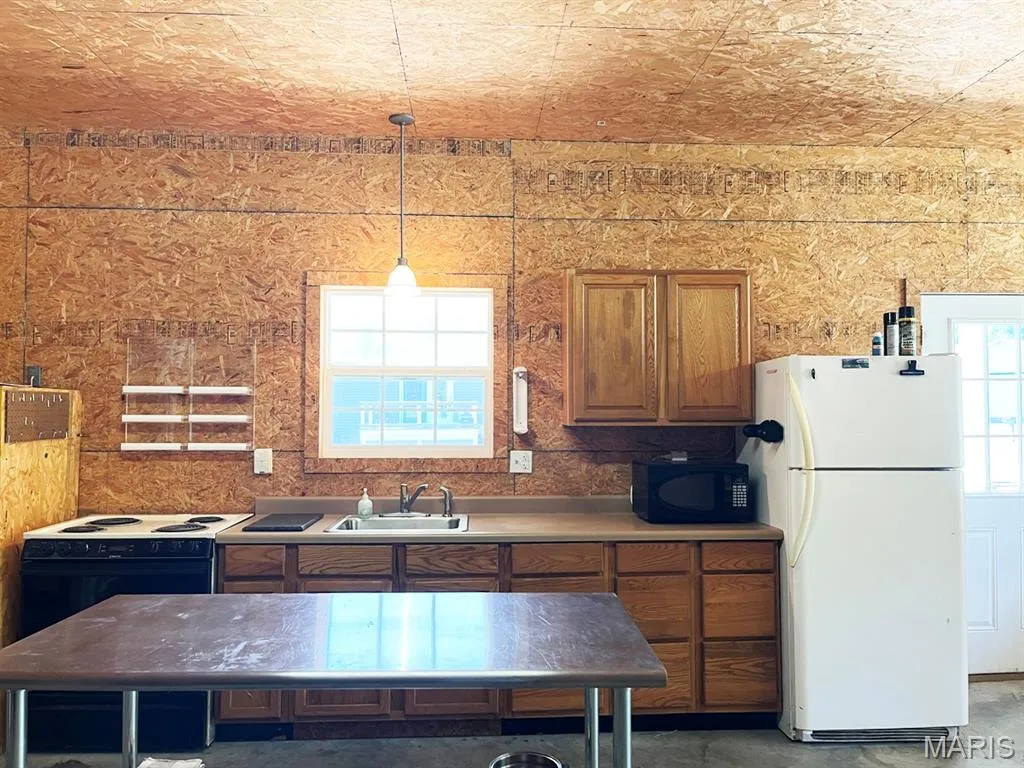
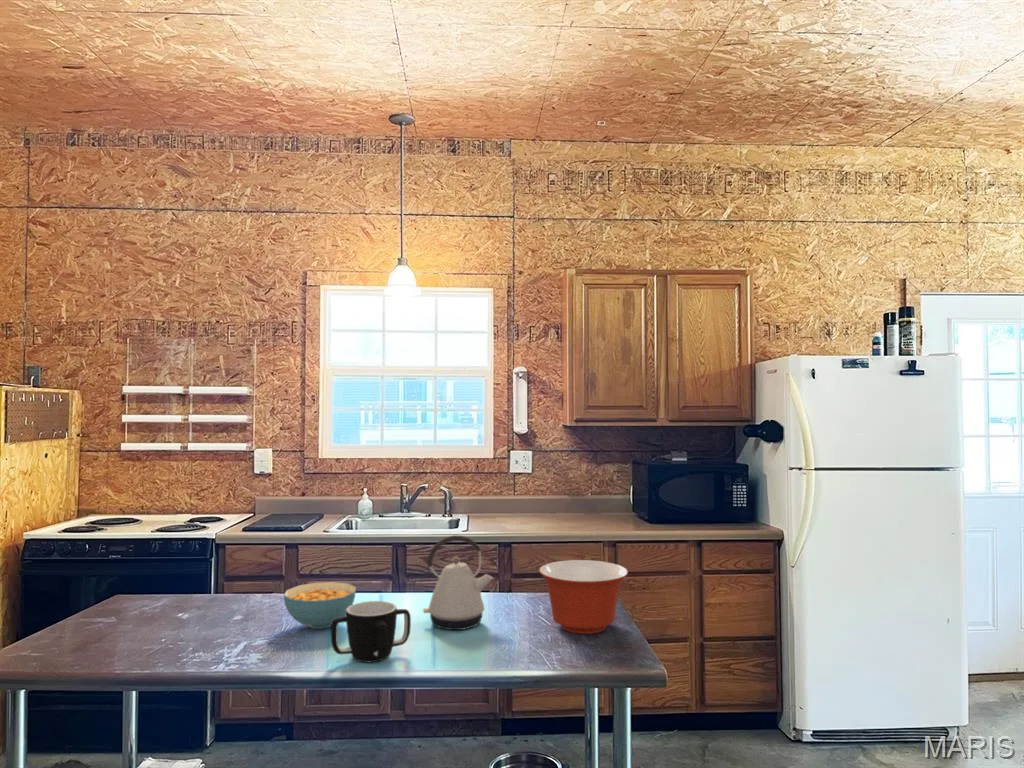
+ cereal bowl (320, 608)
+ mug (371, 632)
+ kettle (458, 579)
+ mixing bowl (583, 598)
